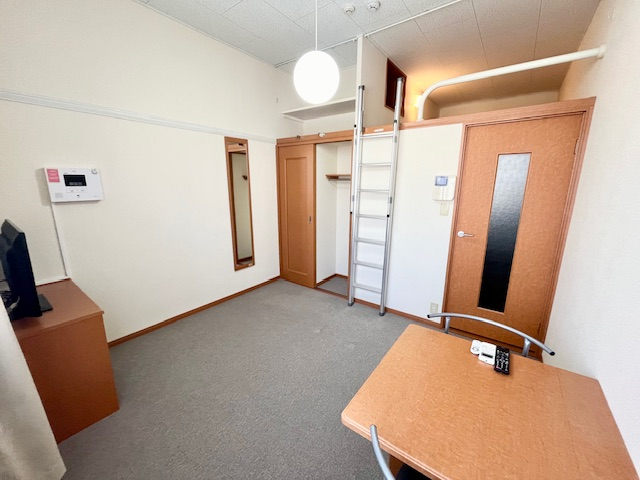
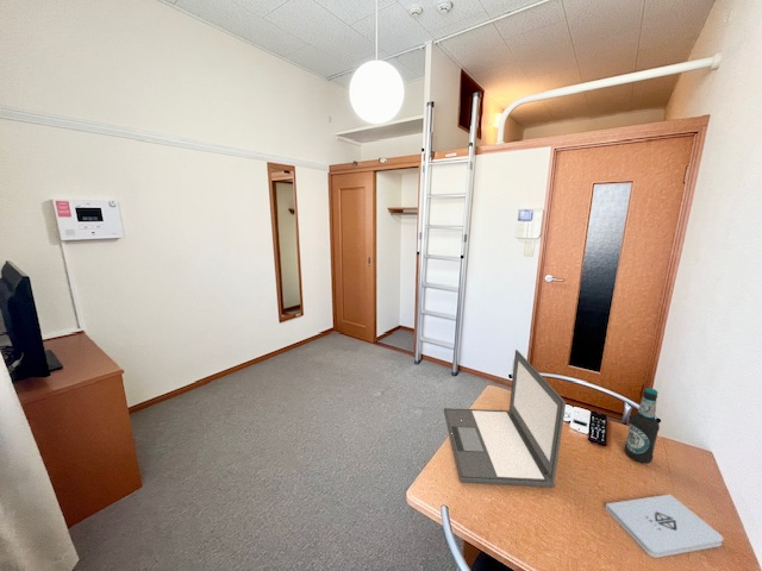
+ bottle (644, 423)
+ notepad (662, 522)
+ laptop (493, 410)
